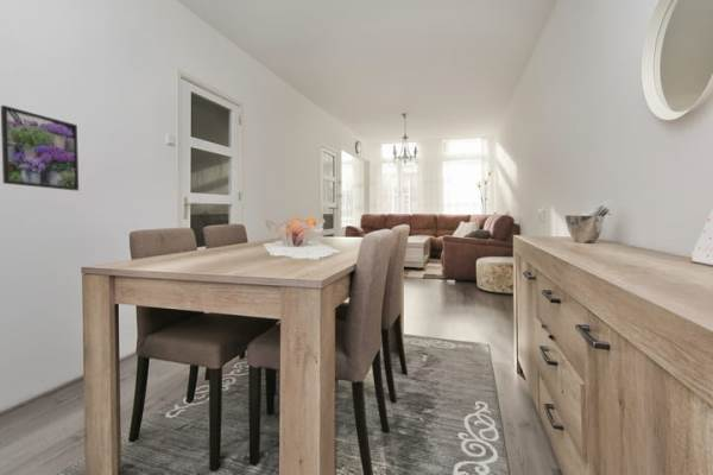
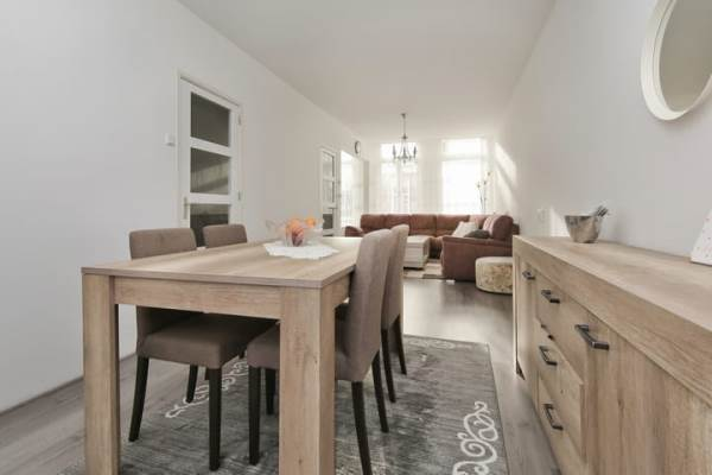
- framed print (43, 151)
